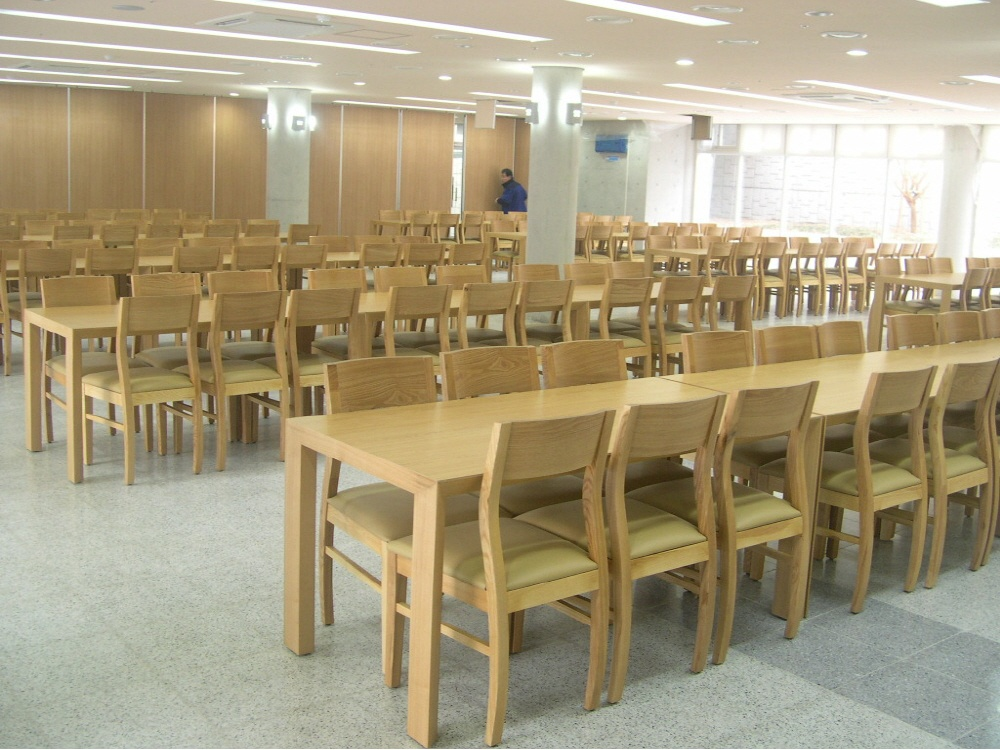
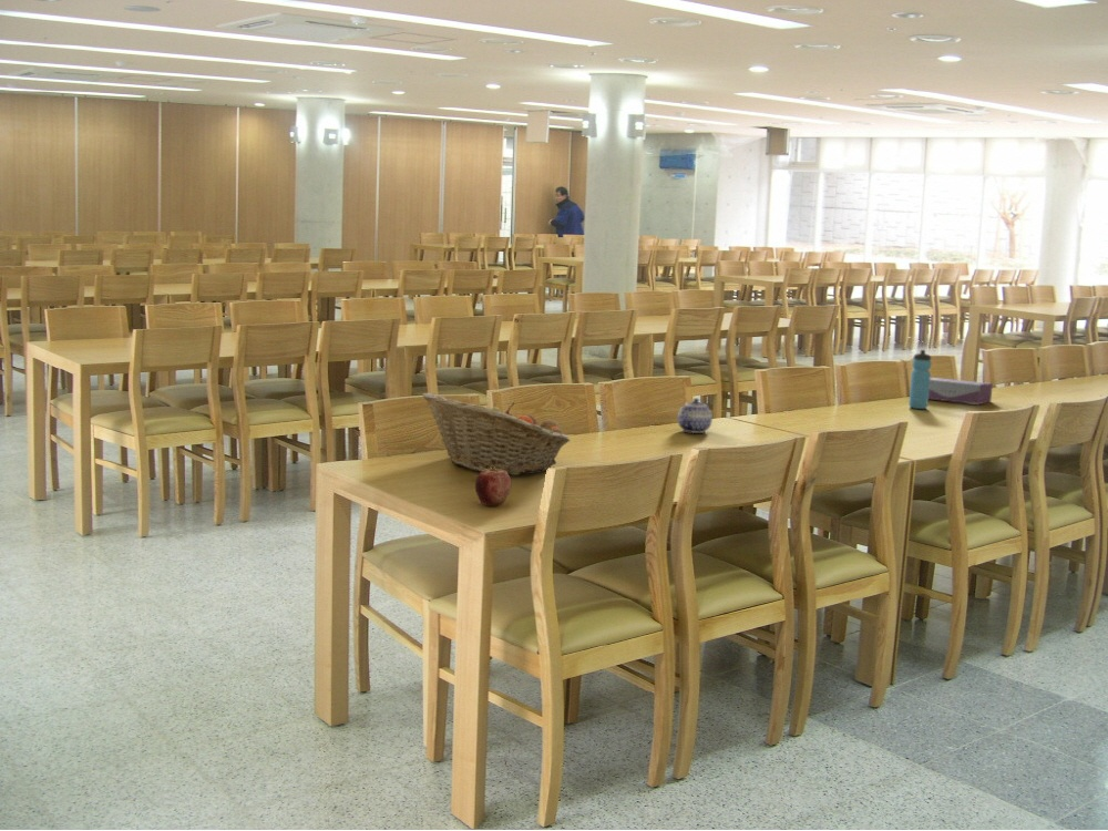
+ fruit basket (494, 430)
+ water bottle (920, 379)
+ teapot (695, 414)
+ tissue box (955, 390)
+ apple (493, 485)
